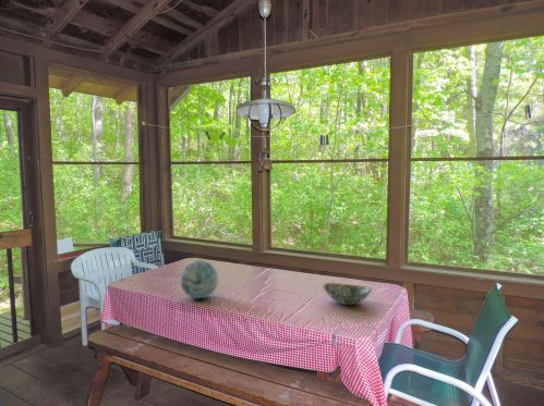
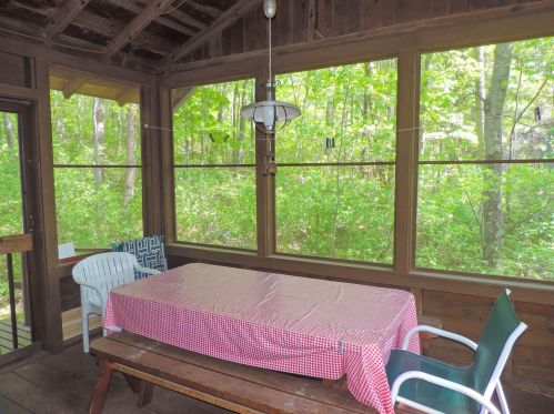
- decorative bowl (347, 294)
- decorative orb (200, 279)
